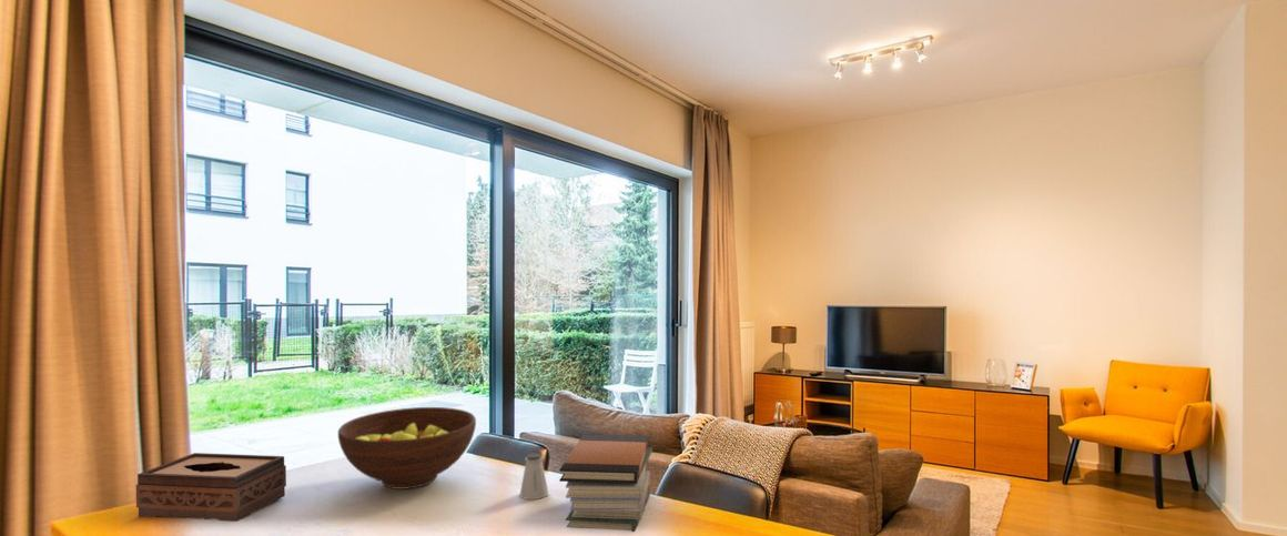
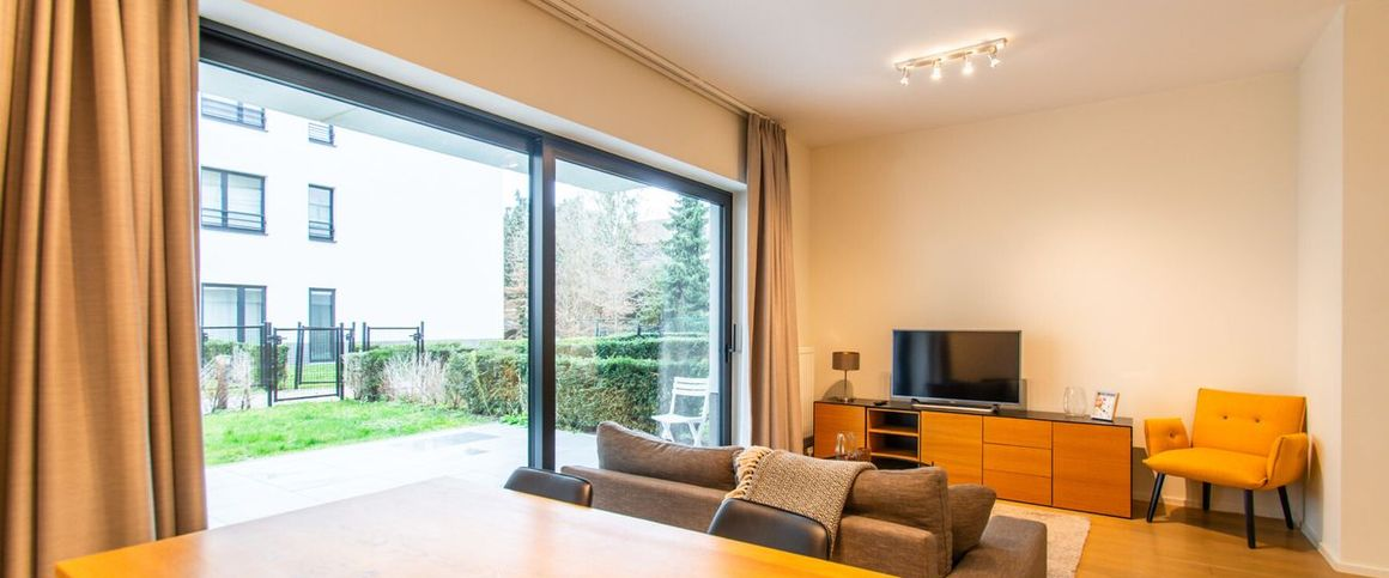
- saltshaker (534, 474)
- fruit bowl (409, 452)
- book stack (609, 479)
- tissue box (214, 485)
